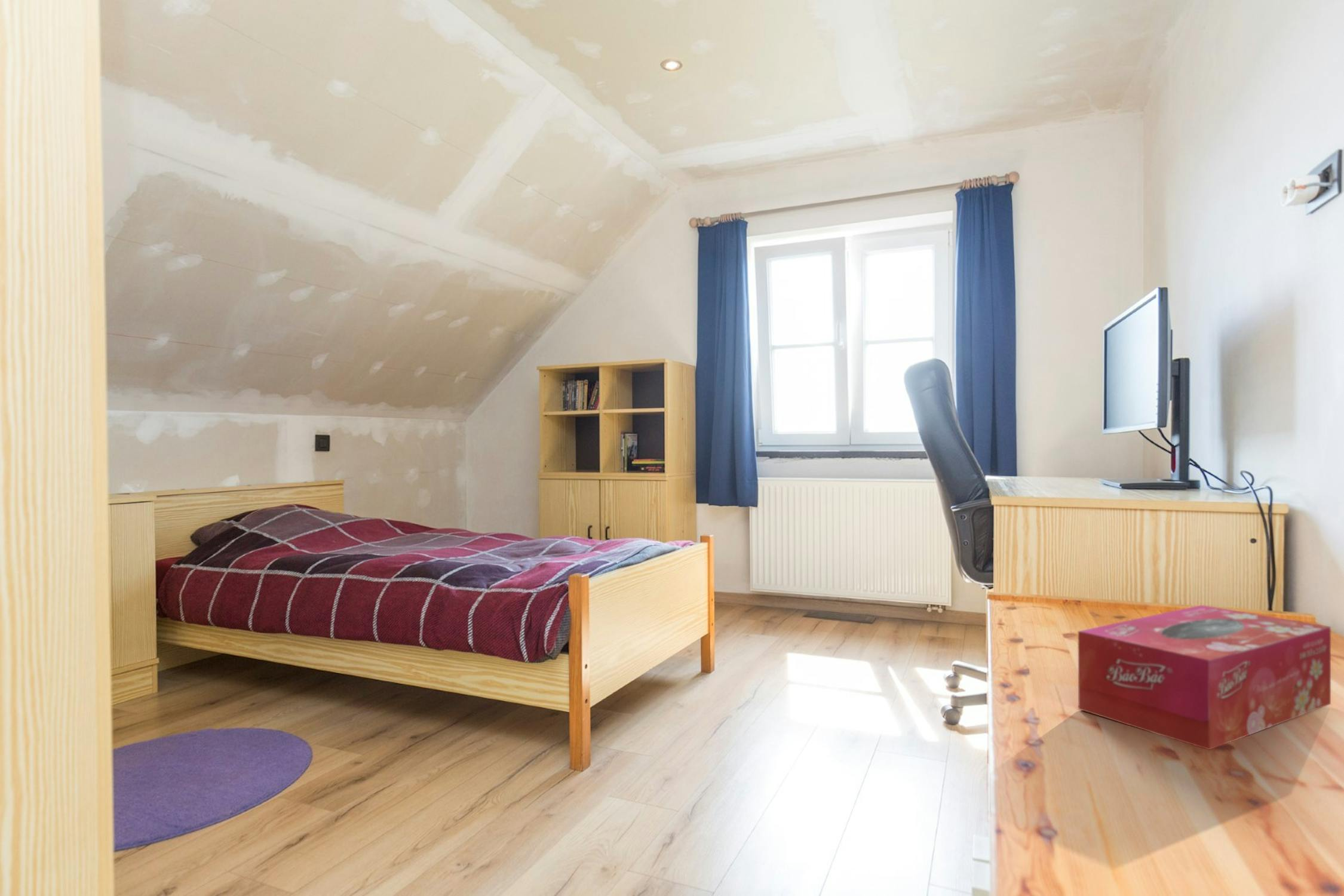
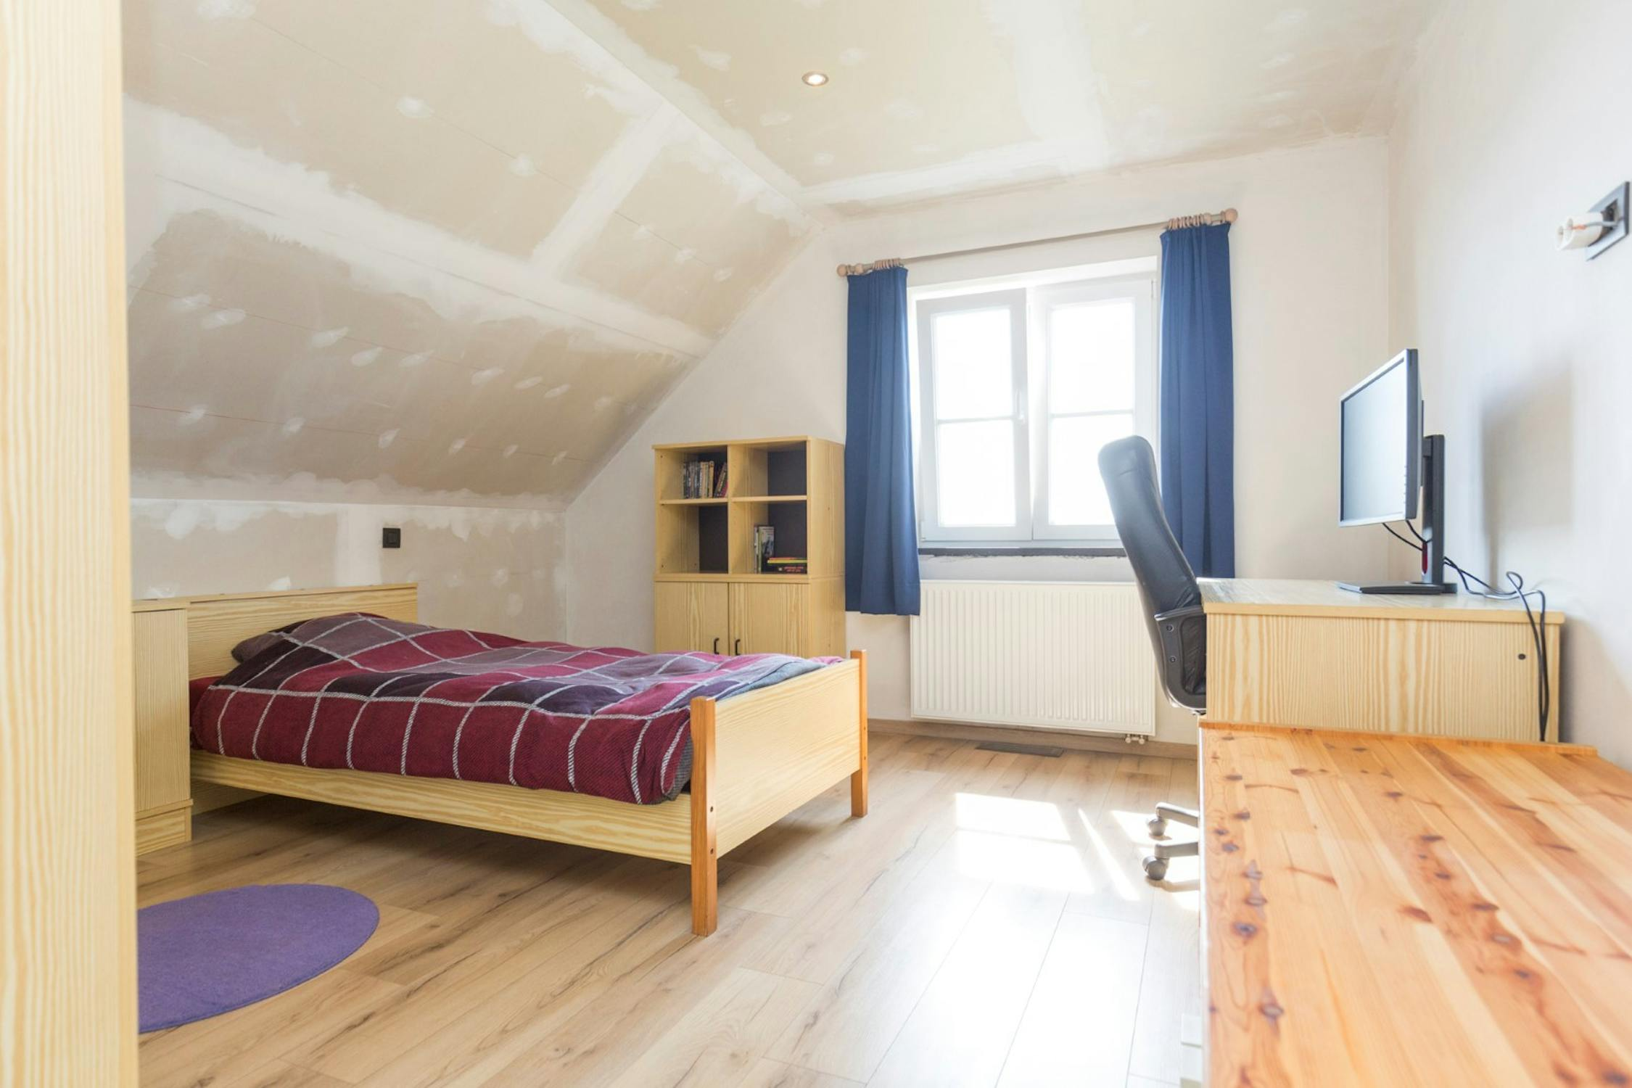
- tissue box (1205, 667)
